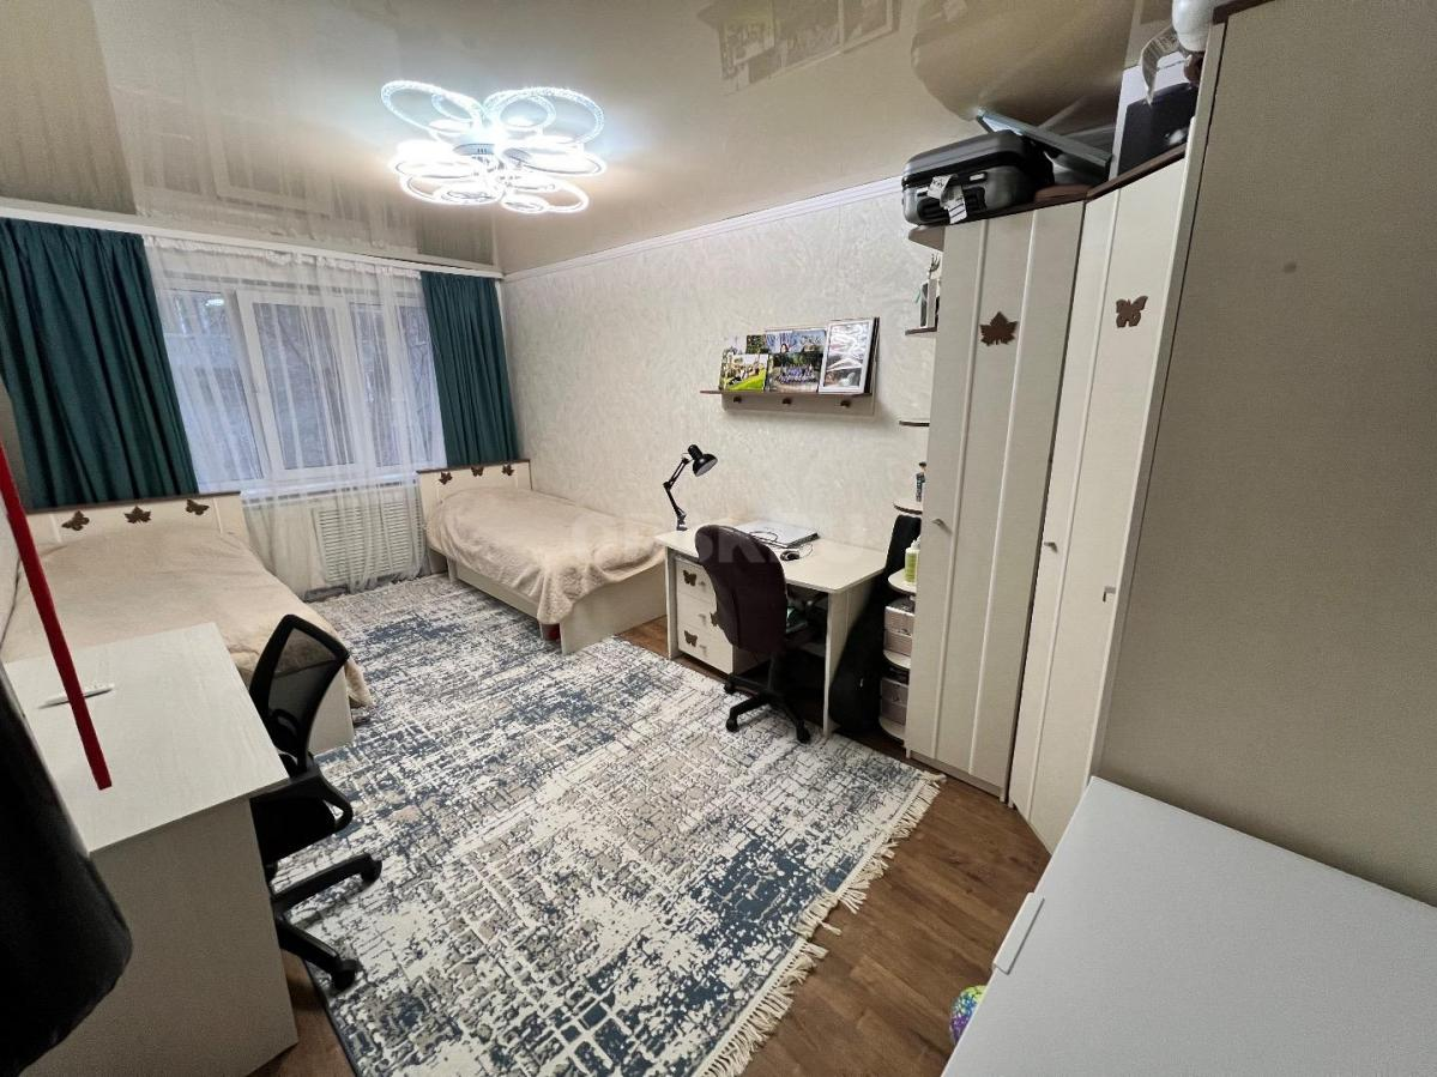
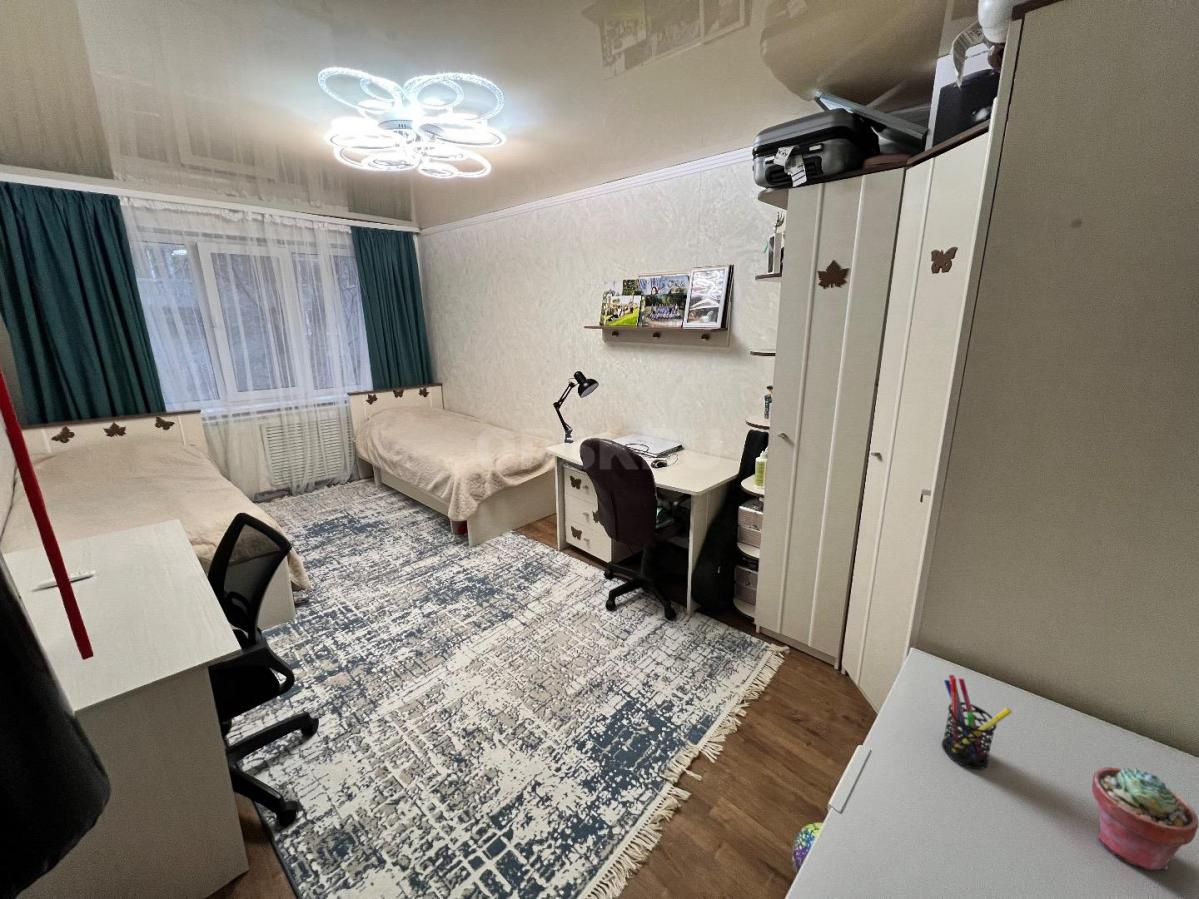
+ potted succulent (1139, 811)
+ pen holder (967, 722)
